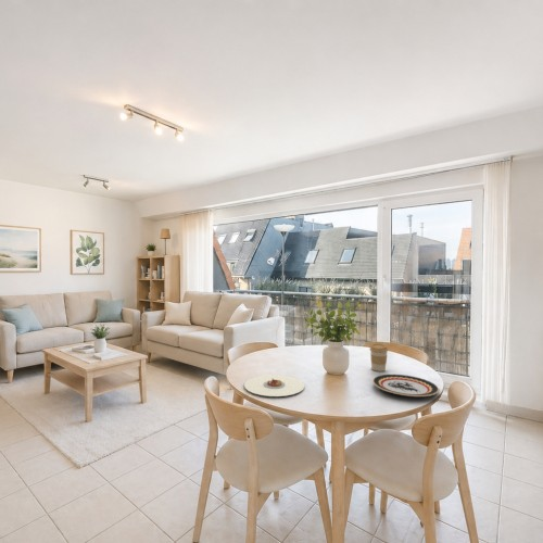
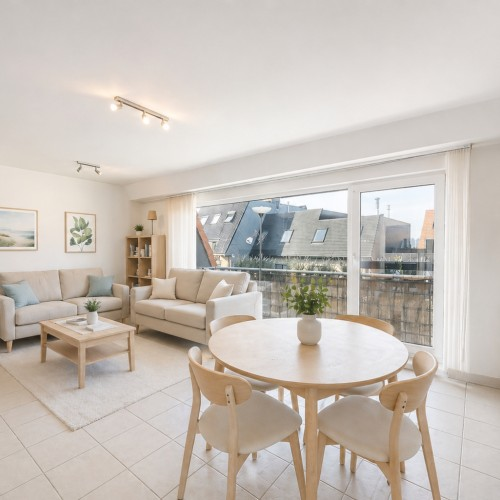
- plate (274, 382)
- plate (404, 386)
- coffee cup (378, 356)
